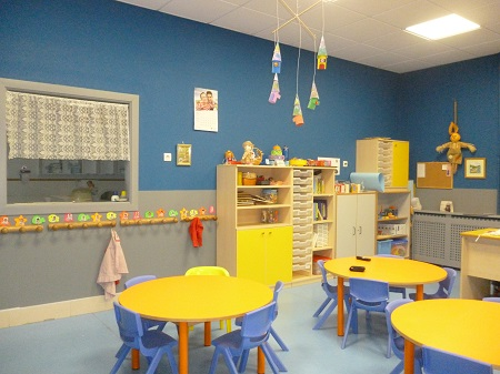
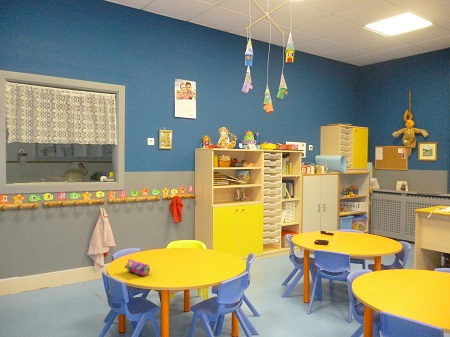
+ pencil case (137, 267)
